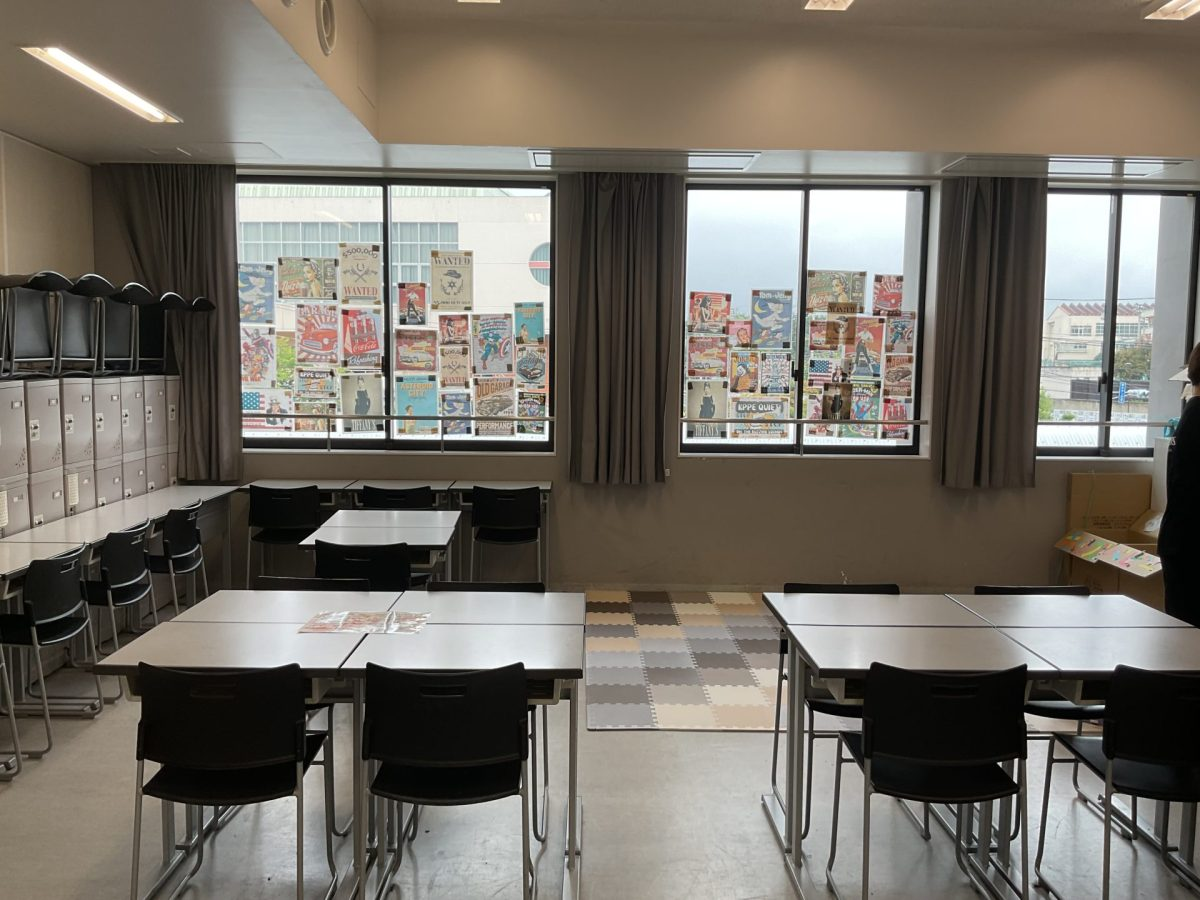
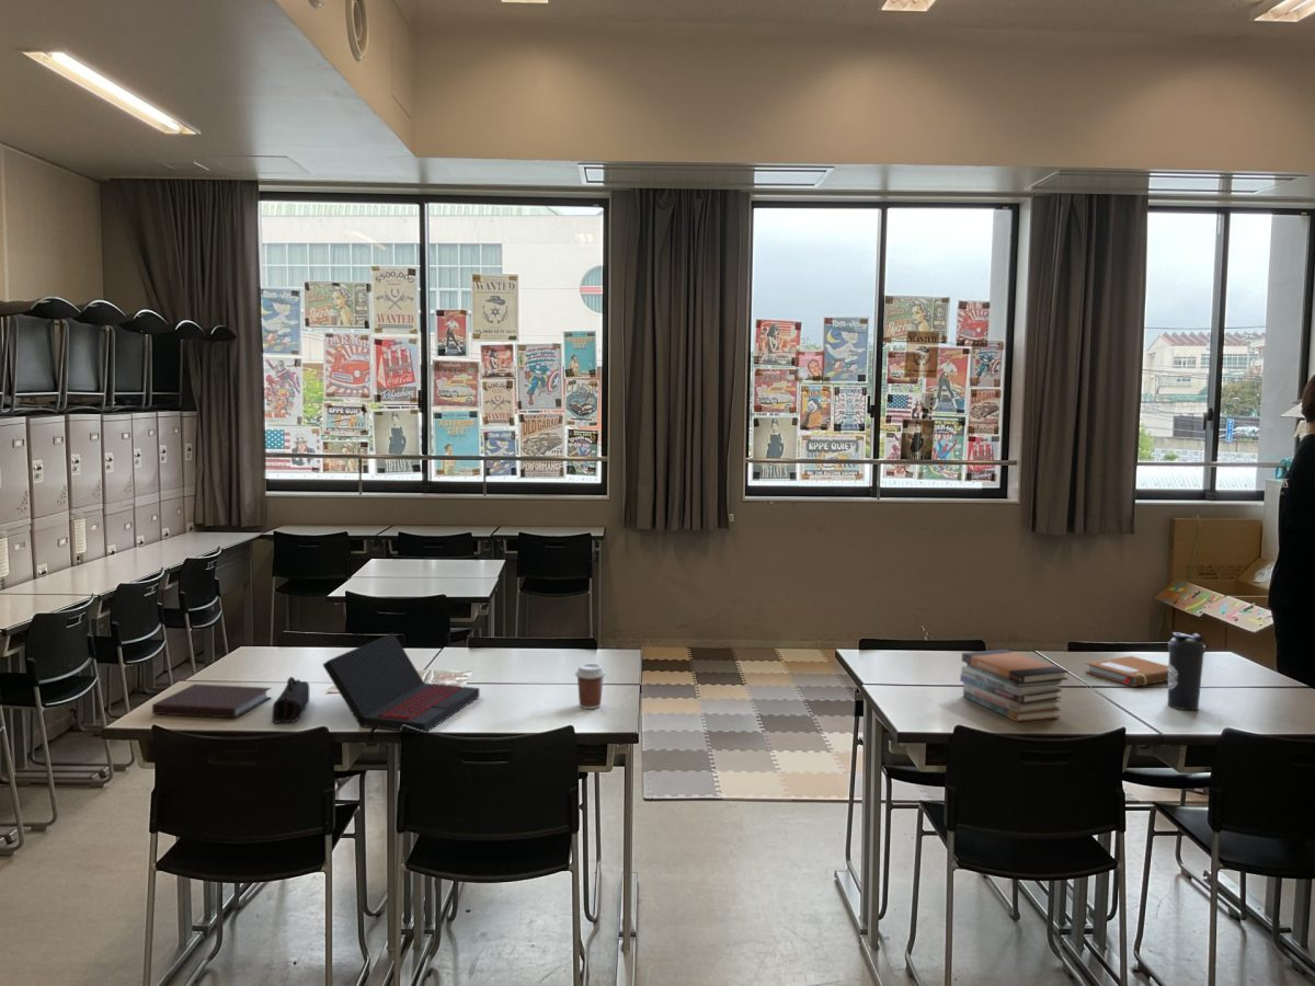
+ coffee cup (590, 686)
+ notebook (214, 700)
+ laptop (404, 678)
+ notebook (1132, 670)
+ water bottle (1185, 669)
+ pencil case (291, 695)
+ book stack (1010, 684)
